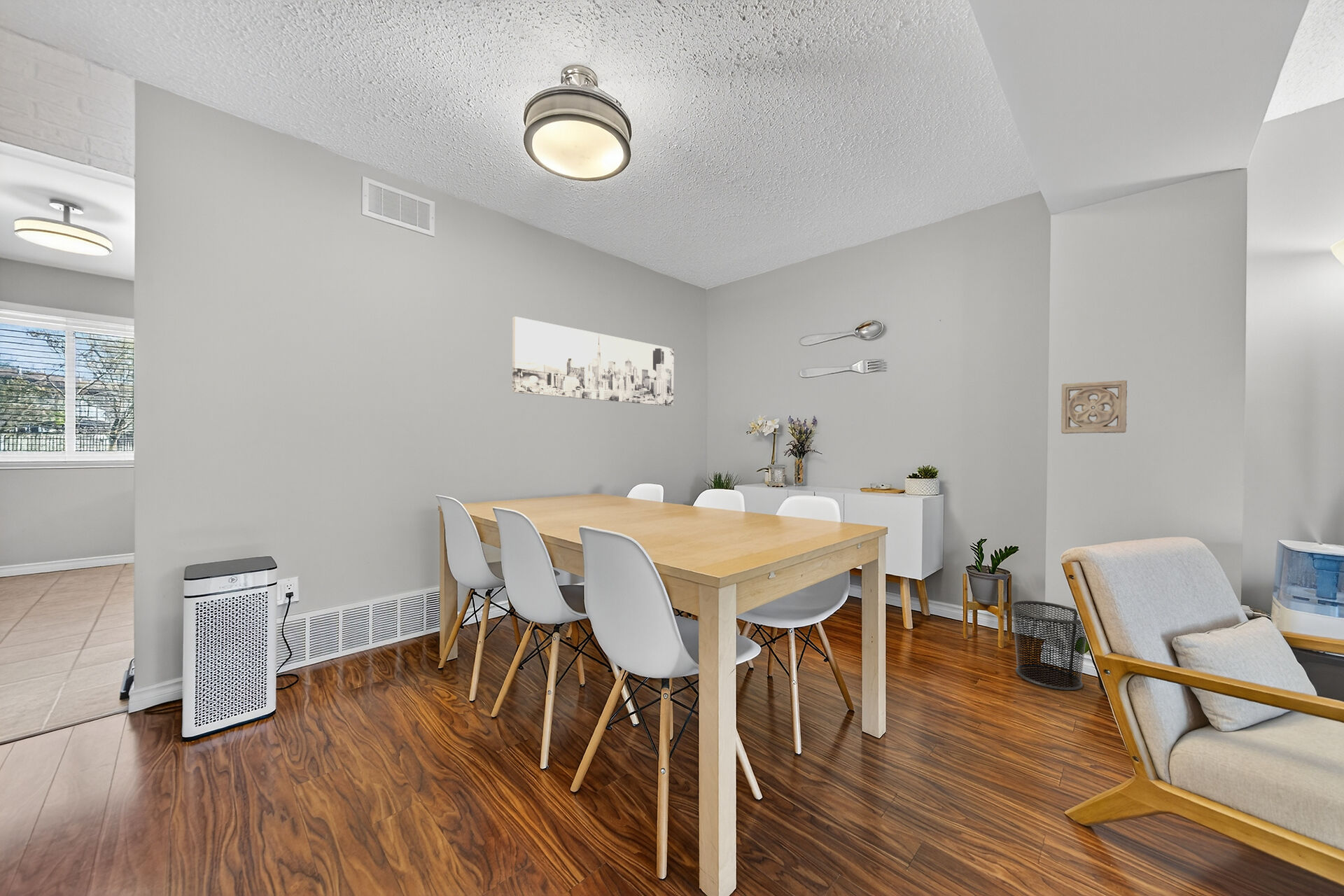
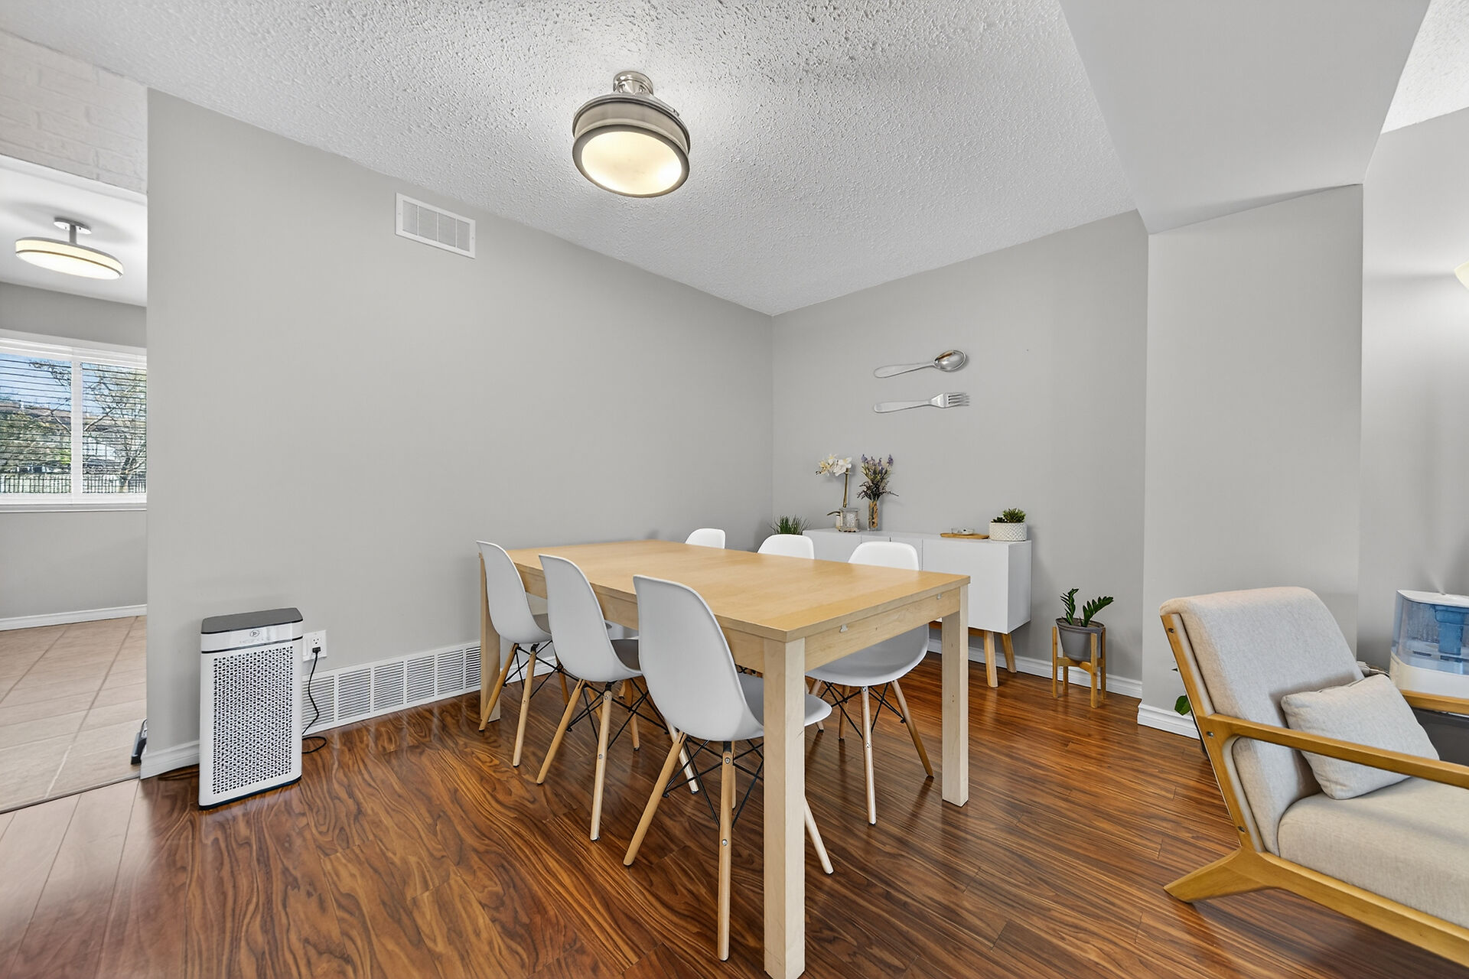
- waste bin (1049, 644)
- wall art (603, 368)
- wall ornament (1093, 408)
